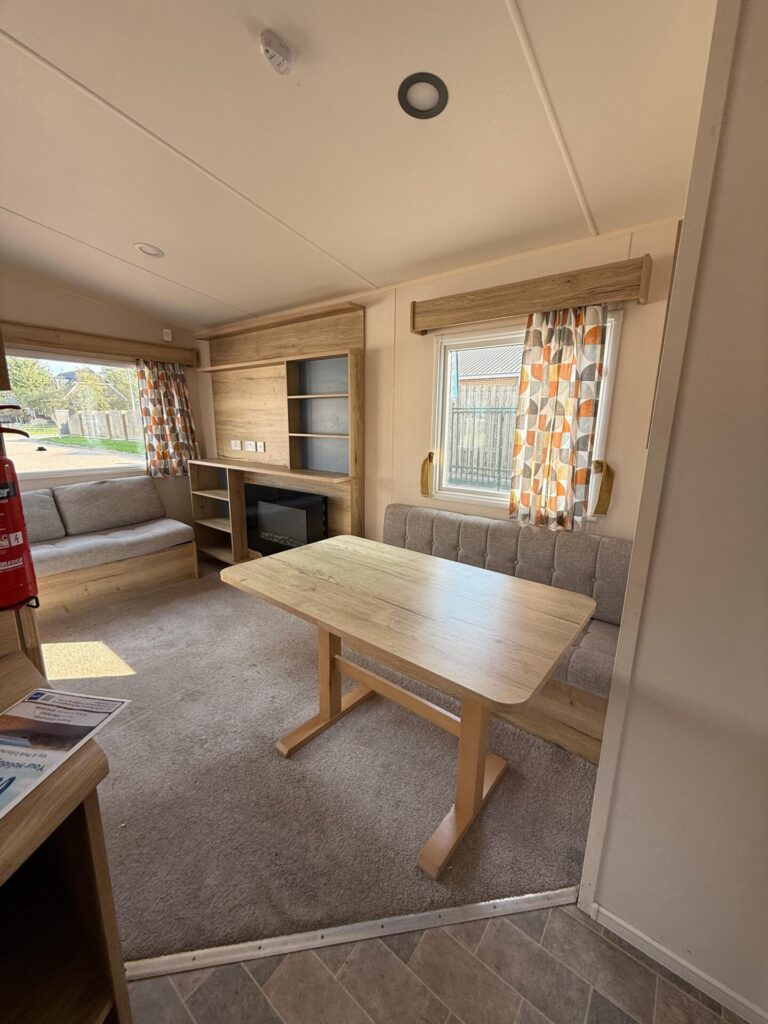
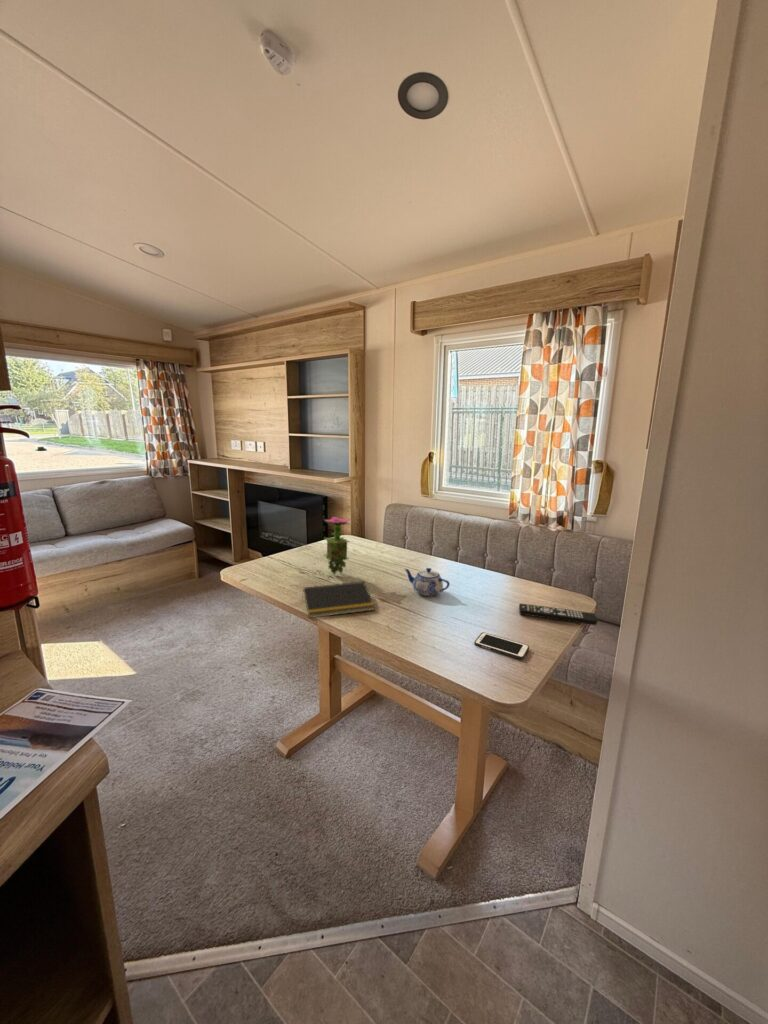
+ cell phone (501, 645)
+ remote control (556, 614)
+ teapot (425, 579)
+ flower (338, 546)
+ notepad (338, 598)
